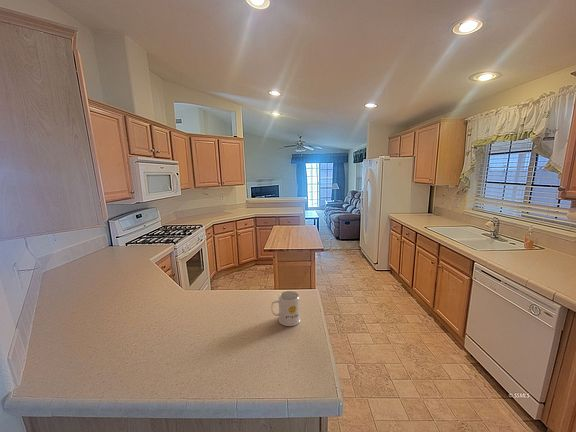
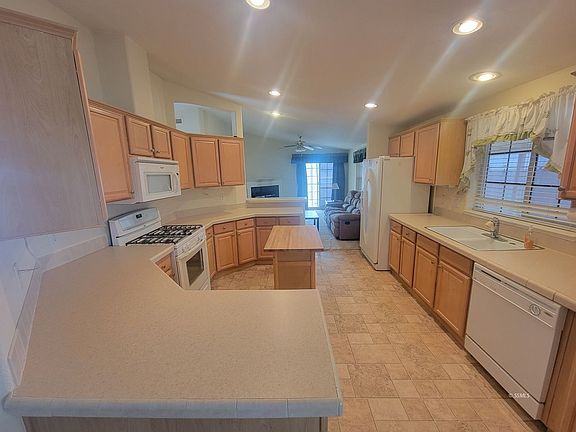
- mug (286, 308)
